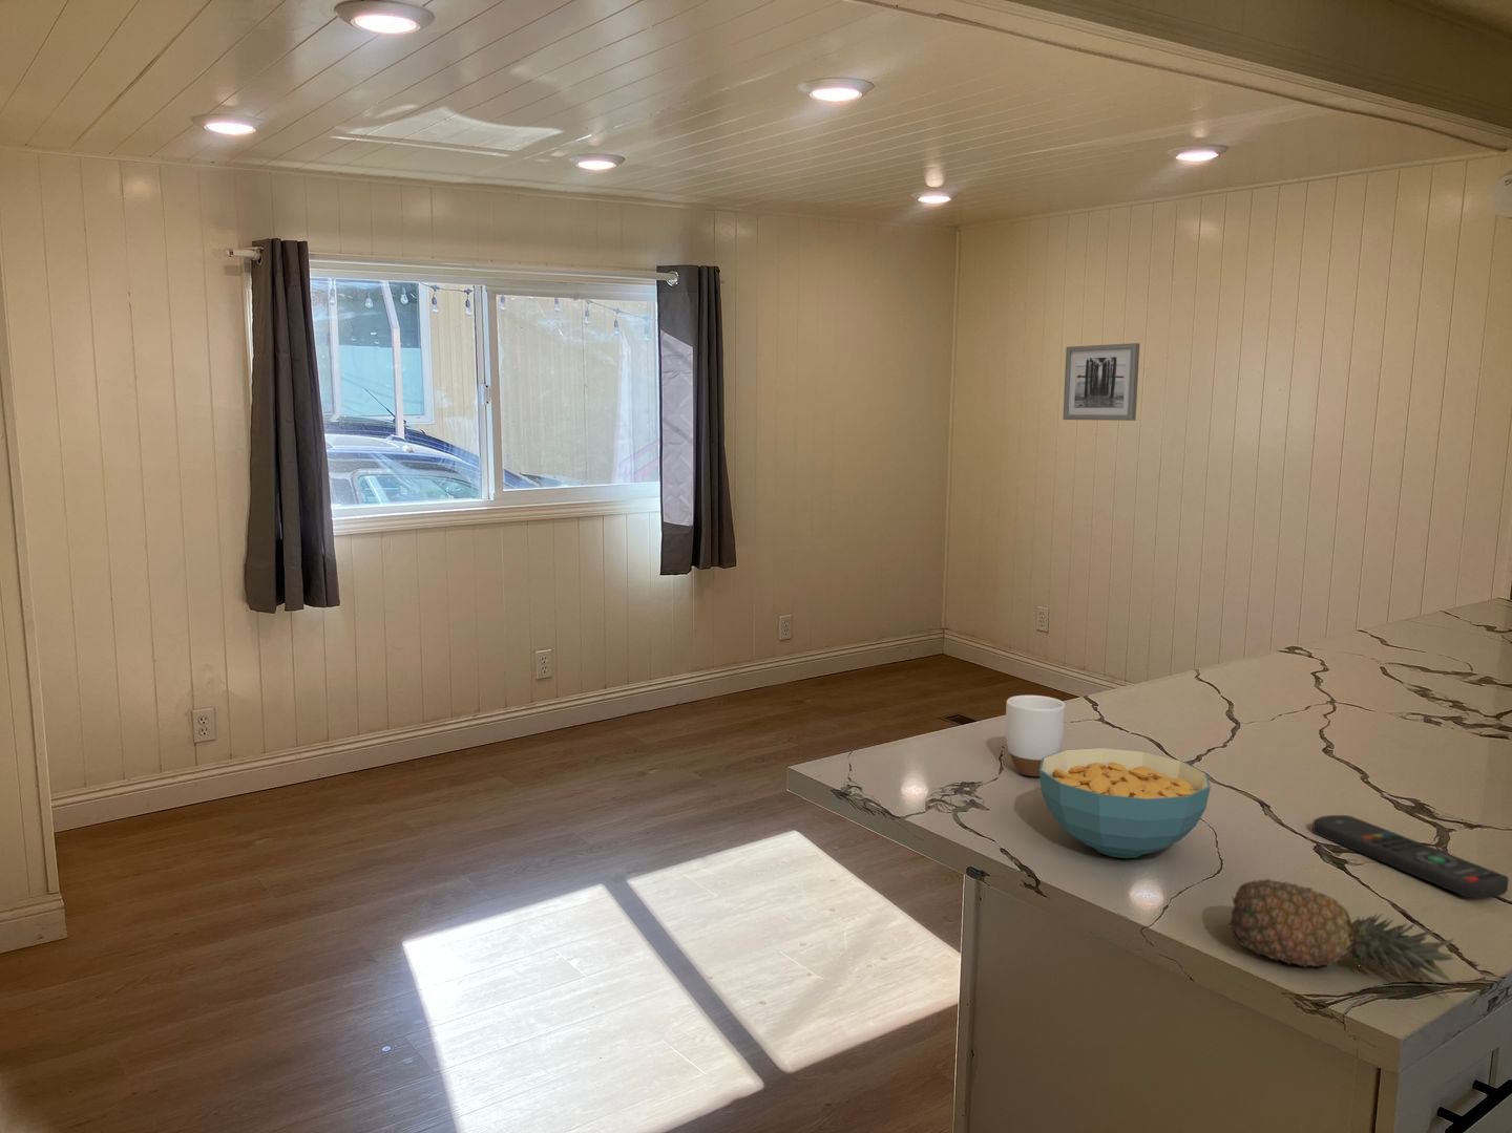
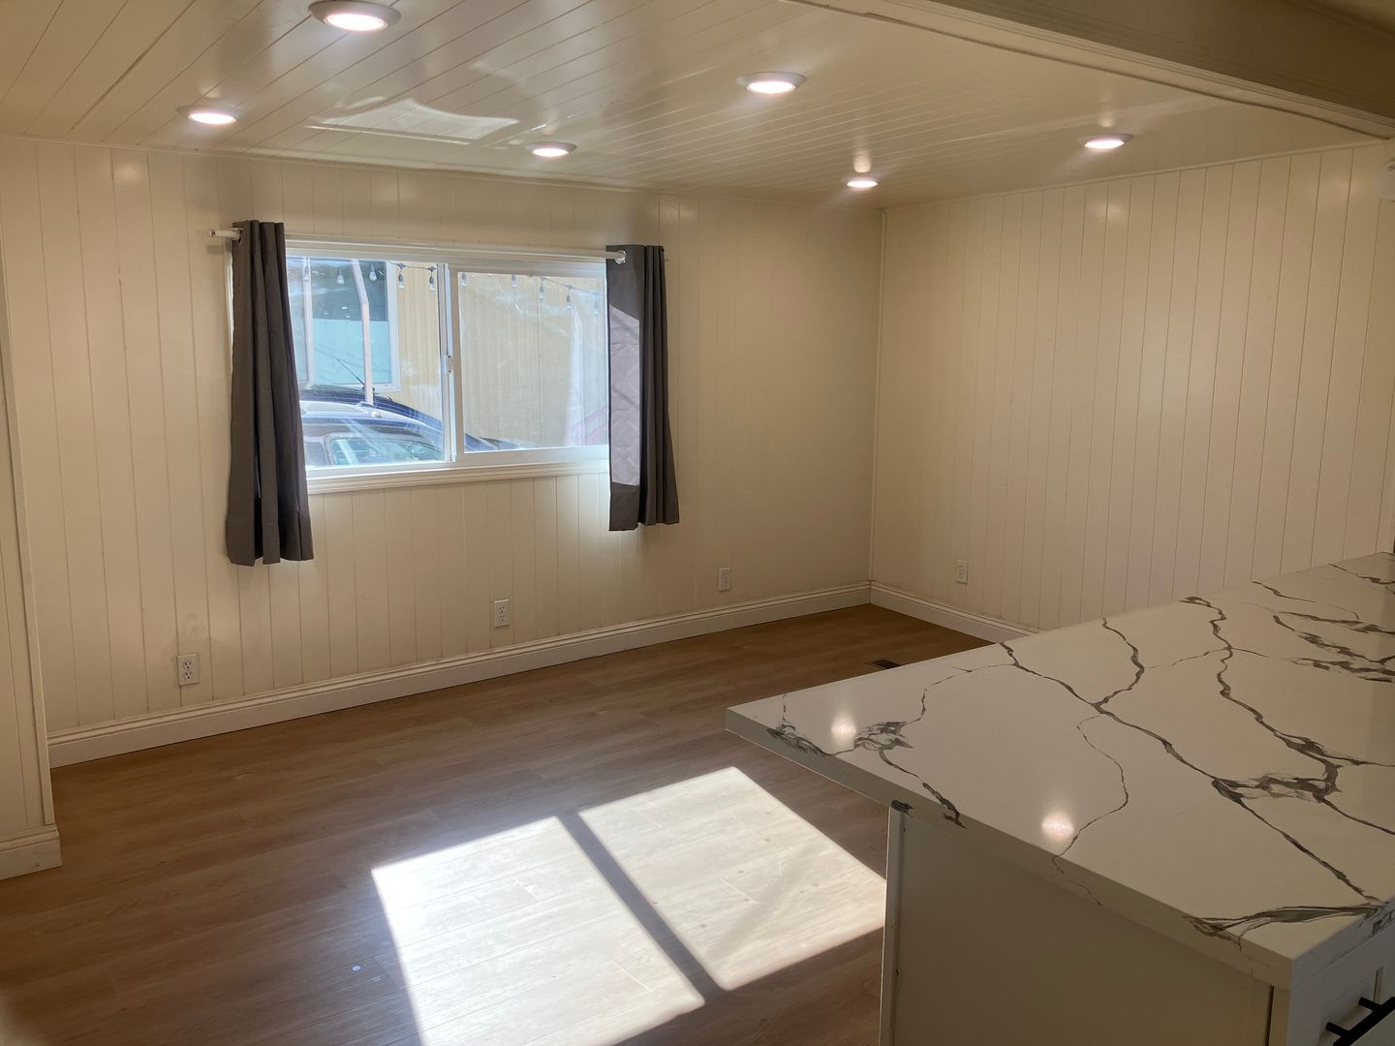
- fruit (1339, 933)
- remote control (1404, 852)
- mug (1037, 733)
- cereal bowl (1120, 810)
- wall art (1099, 382)
